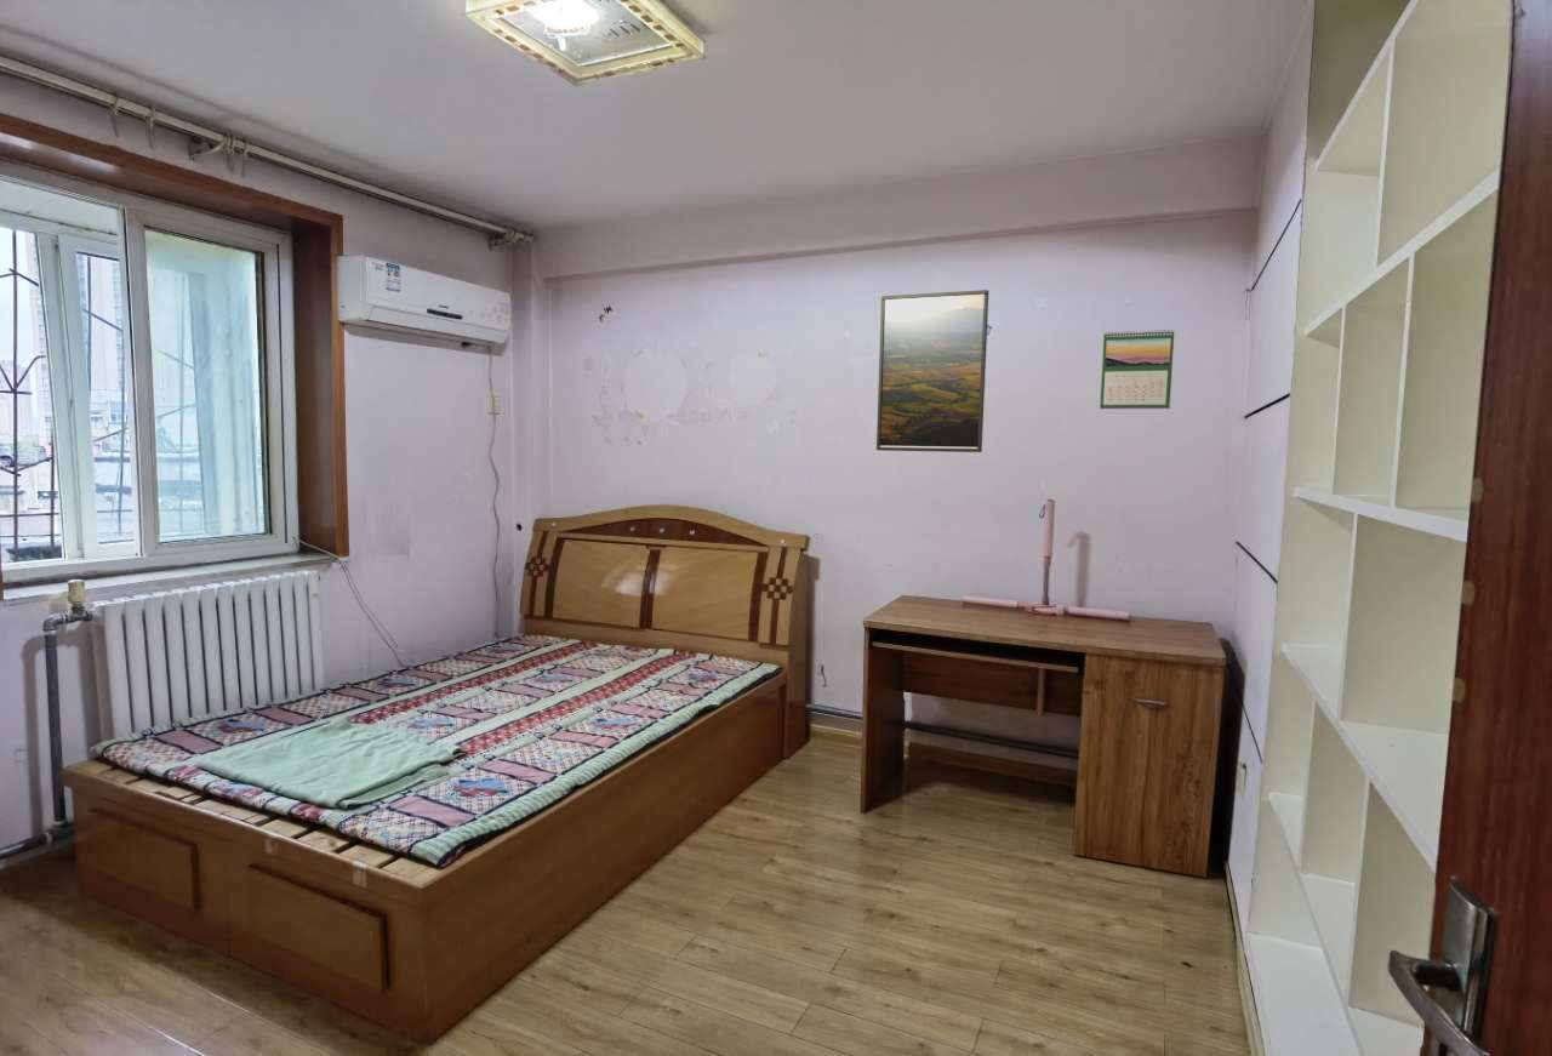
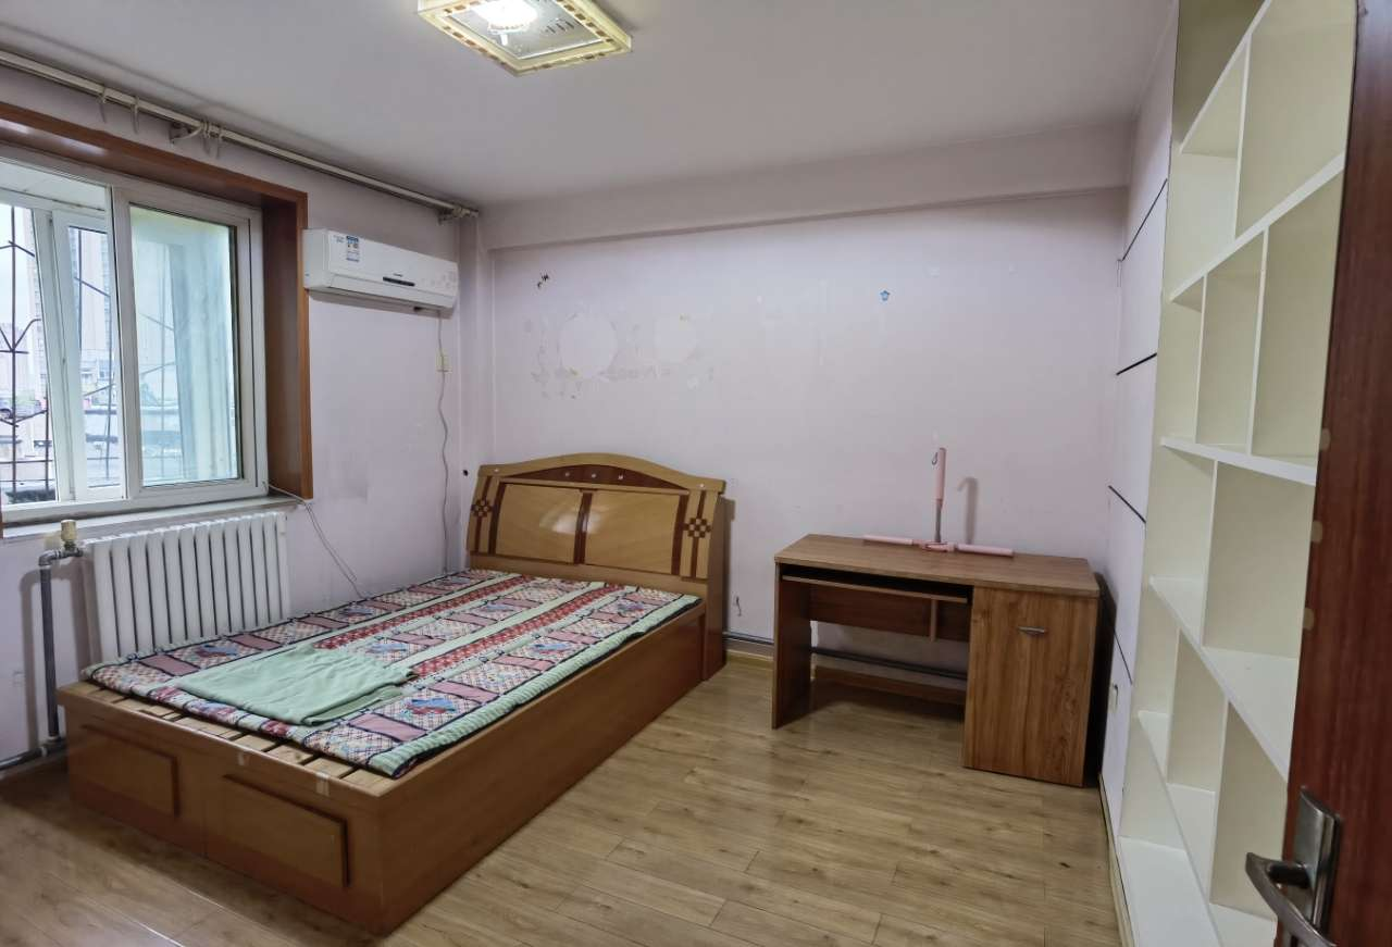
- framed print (930, 372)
- calendar (1136, 369)
